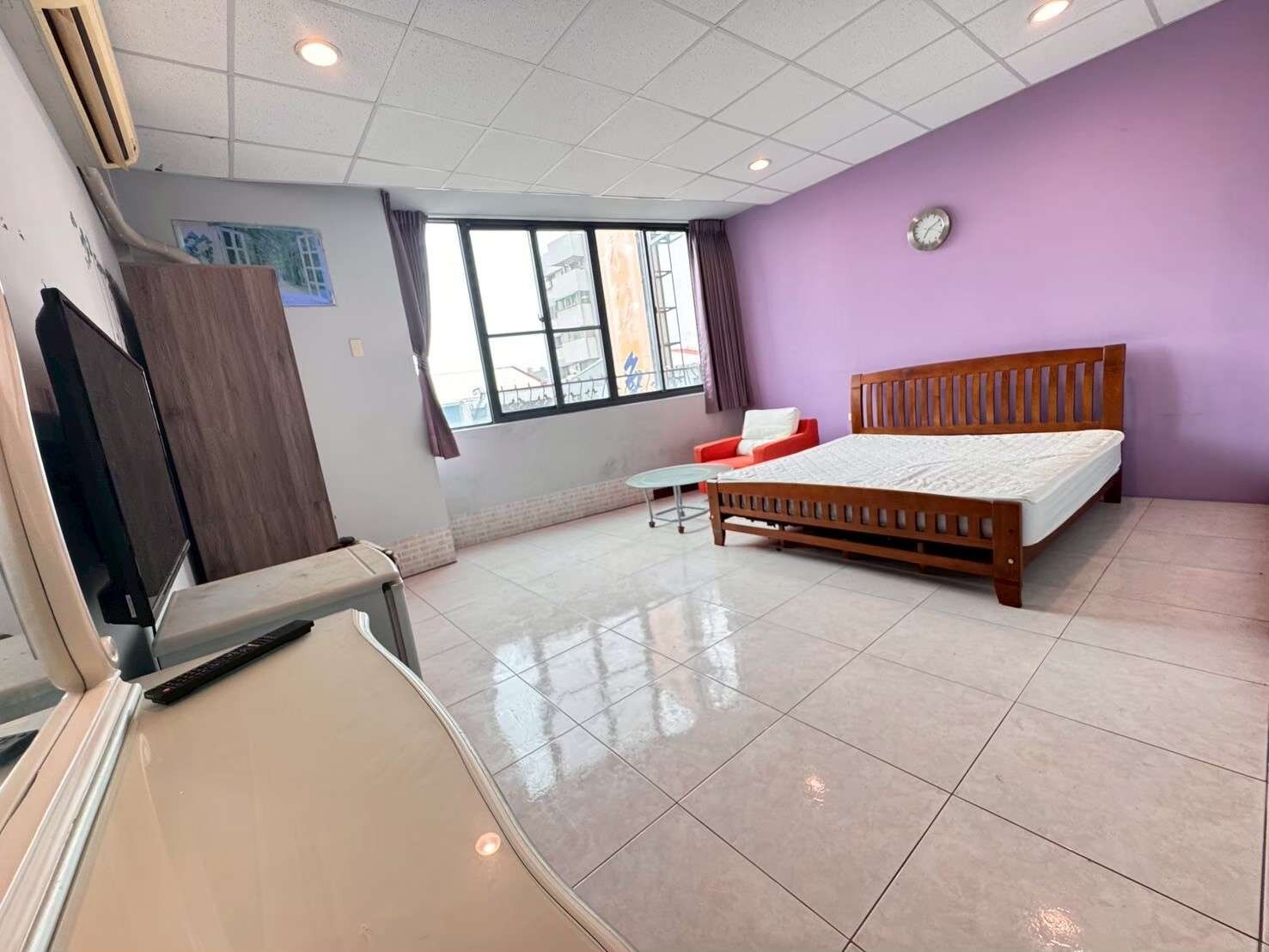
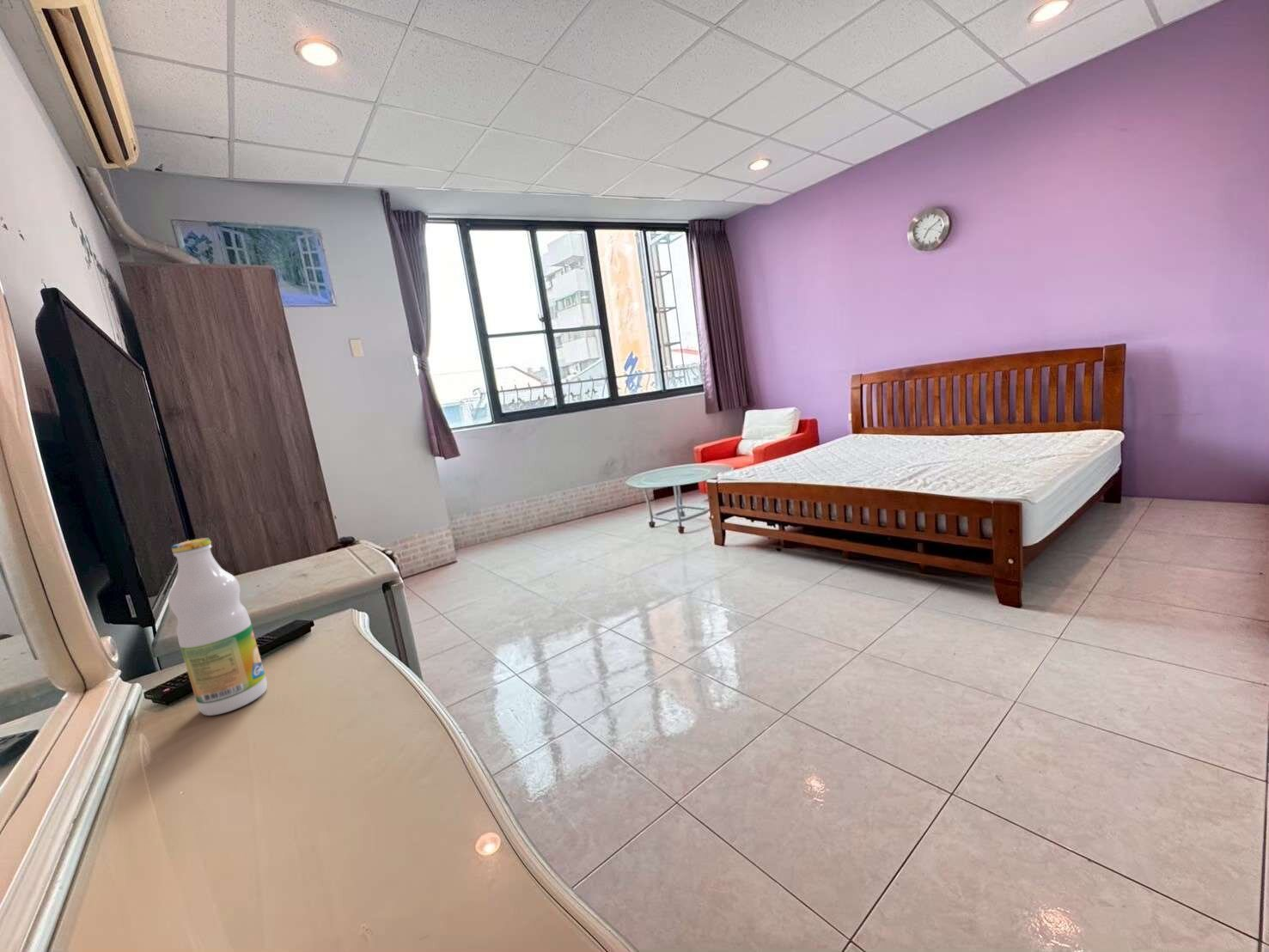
+ bottle (213, 622)
